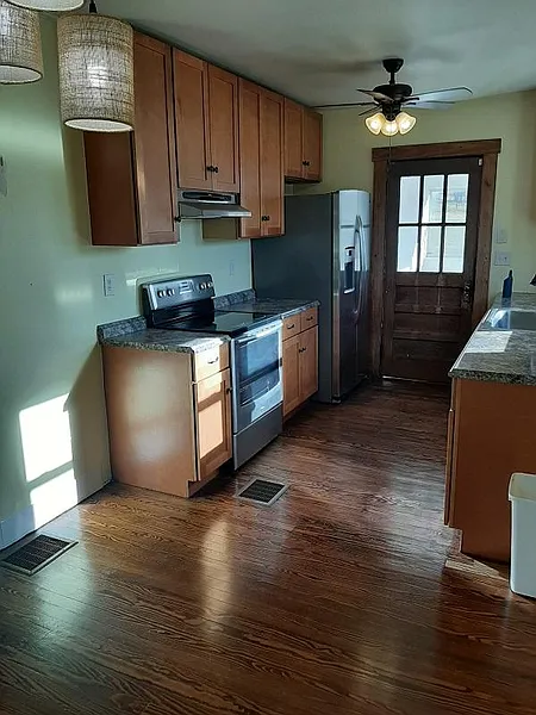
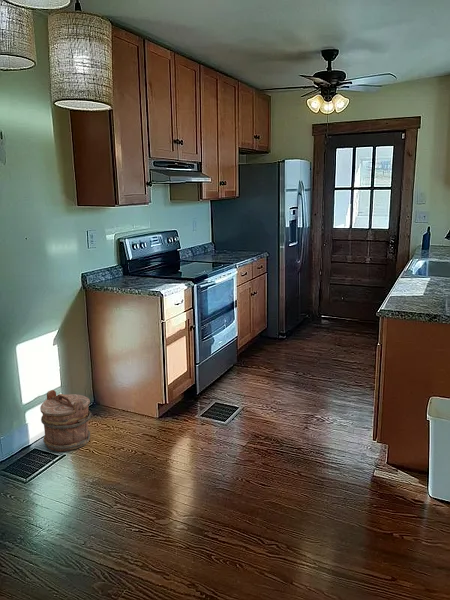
+ bucket (66, 418)
